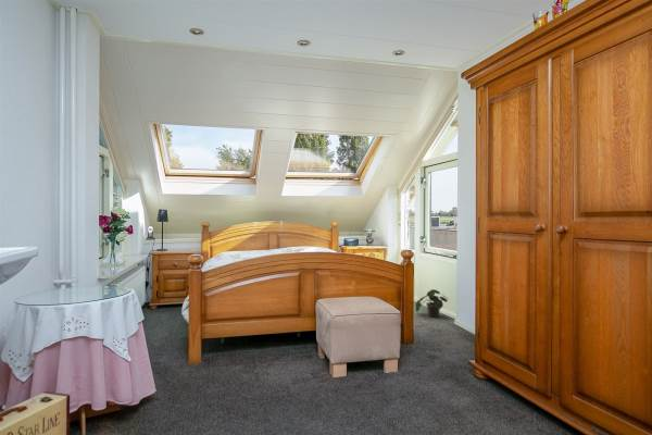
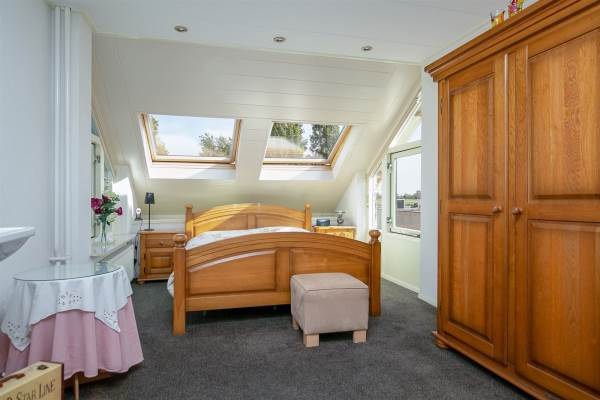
- potted plant (432, 302)
